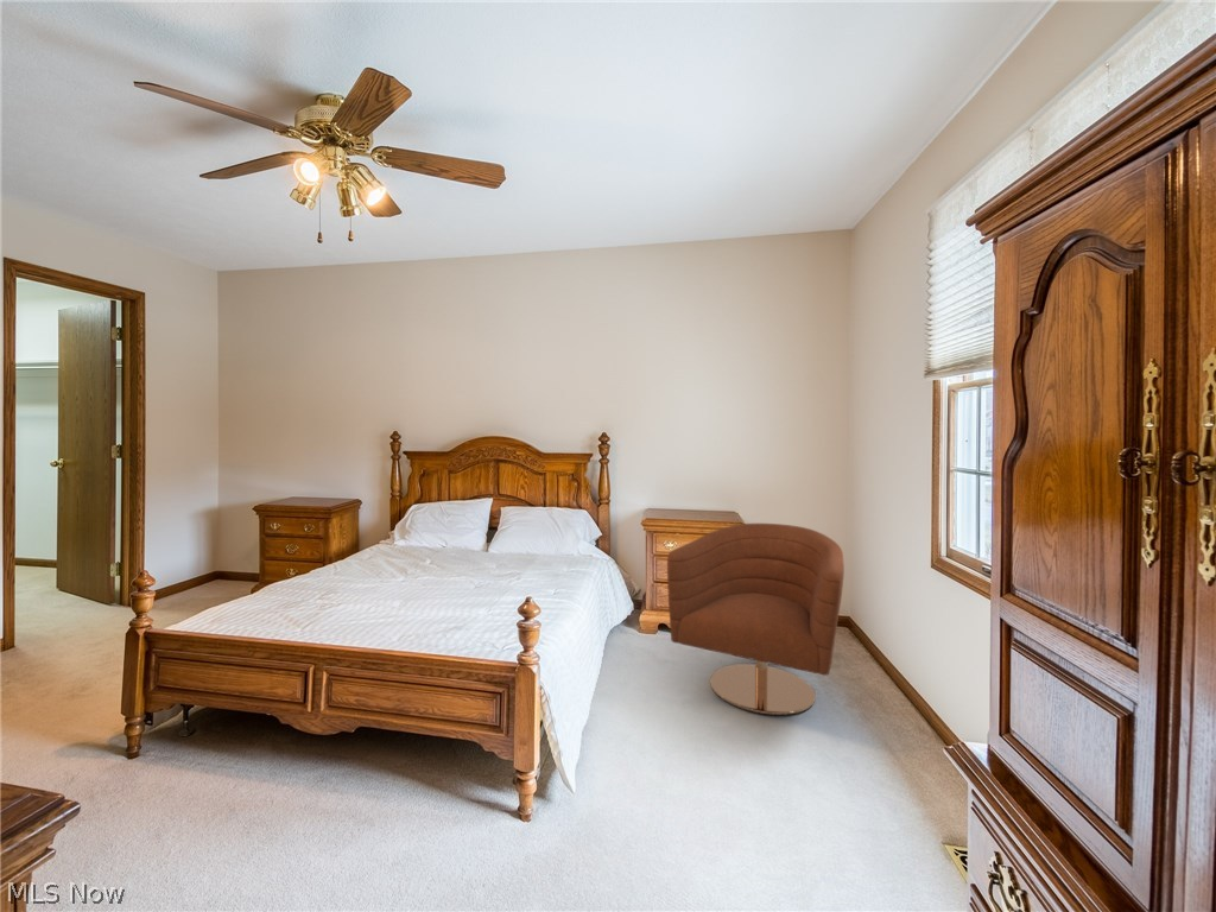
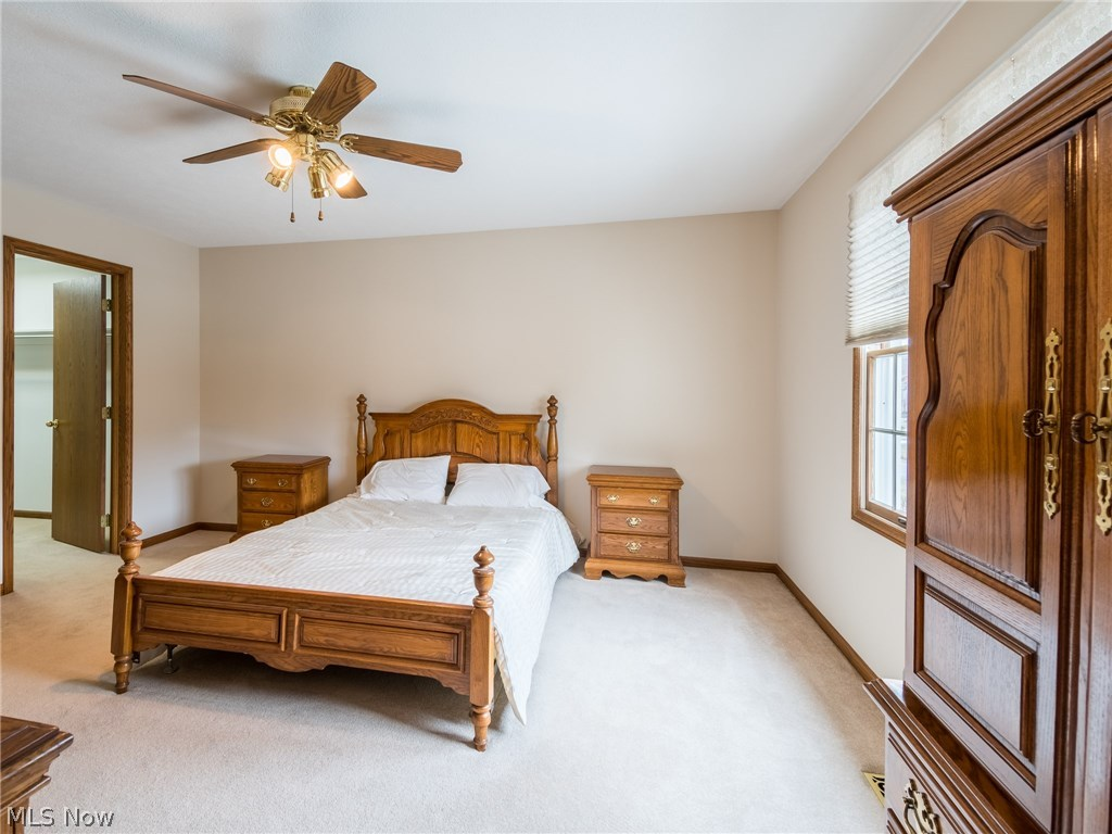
- armchair (761, 609)
